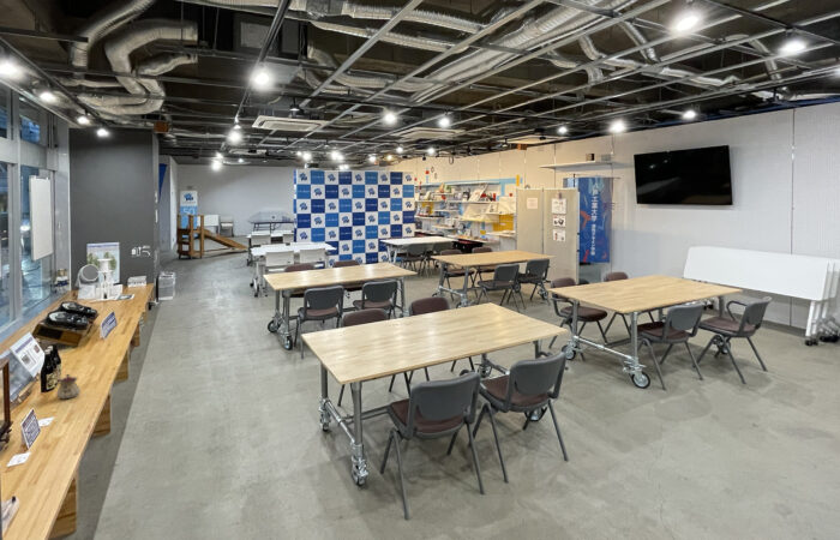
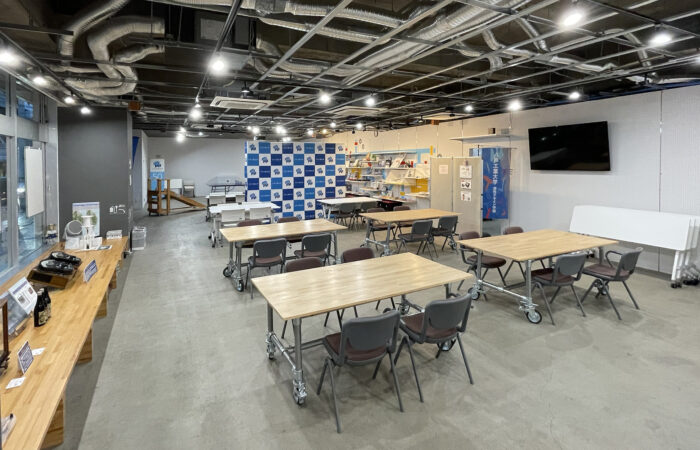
- teapot (68, 384)
